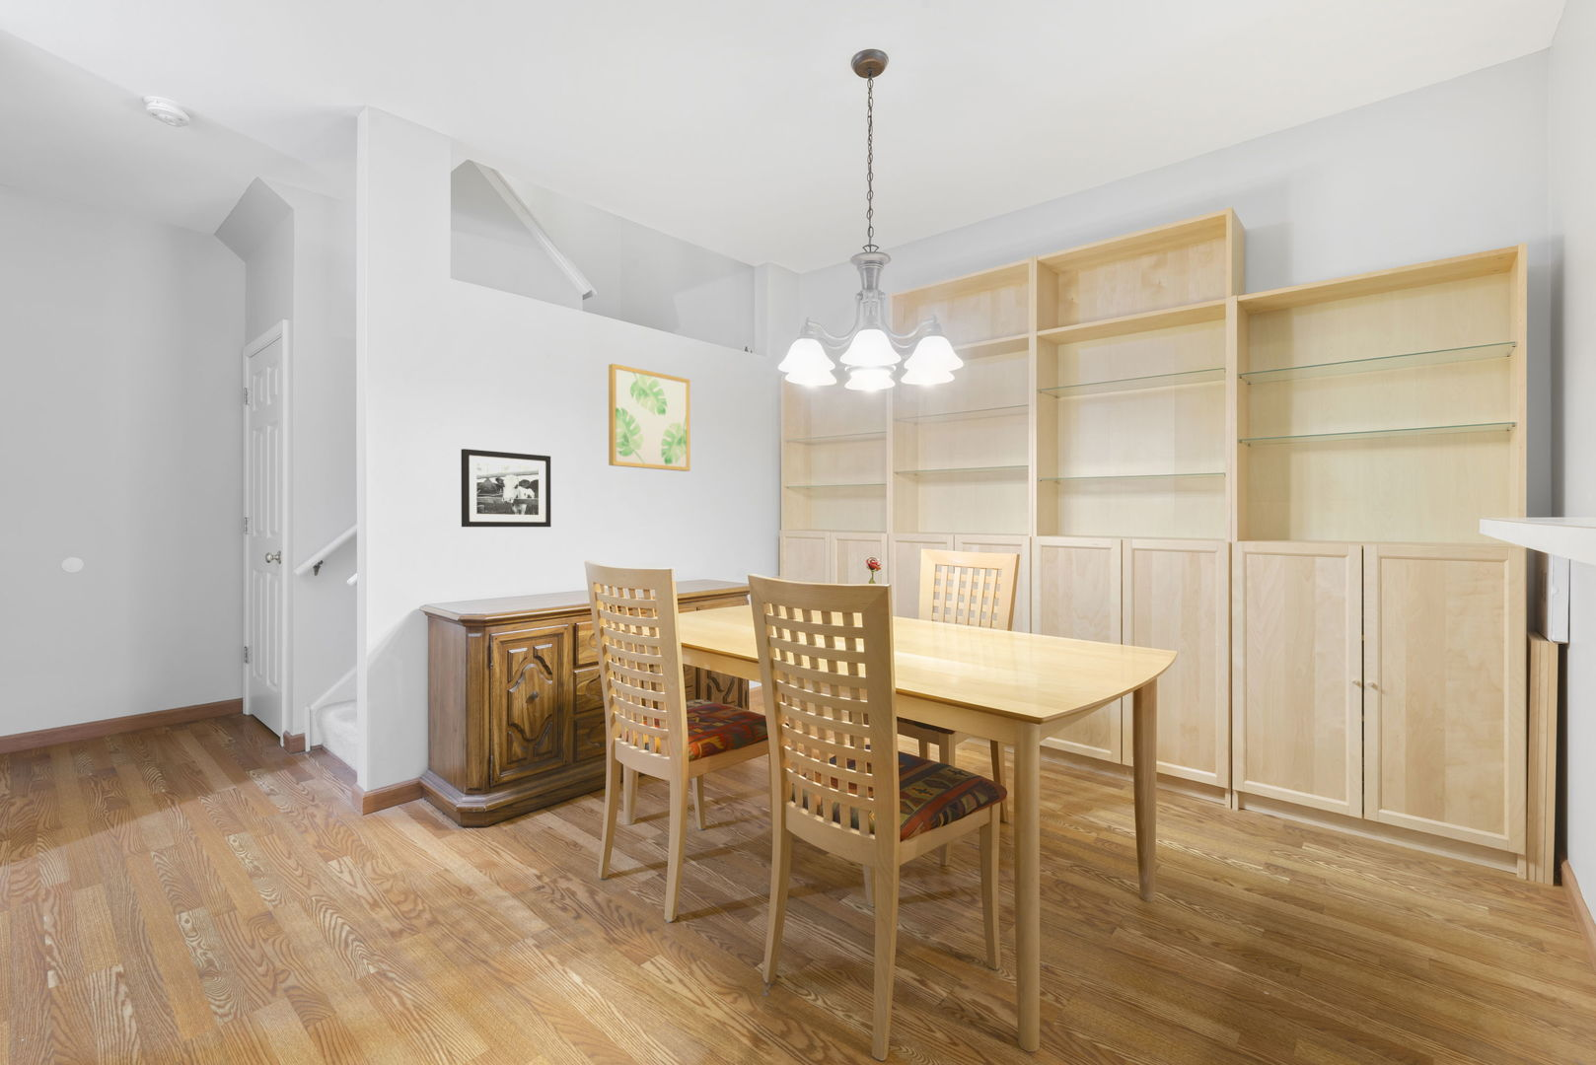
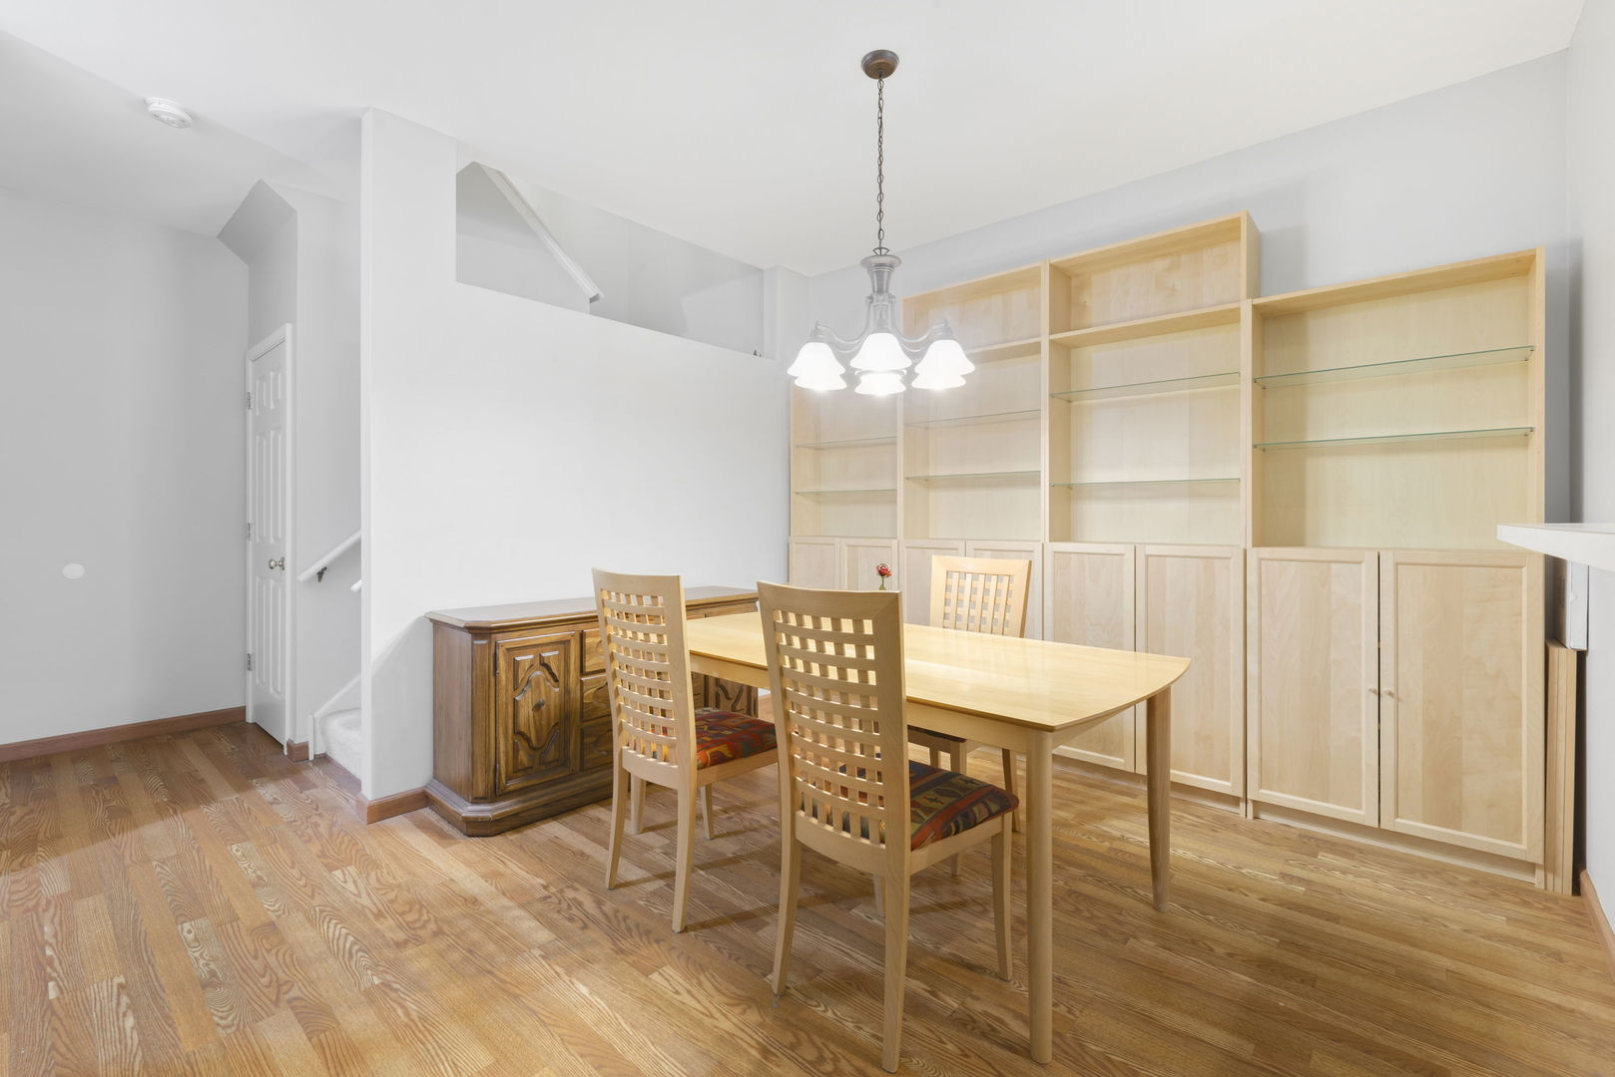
- wall art (651, 420)
- picture frame (507, 489)
